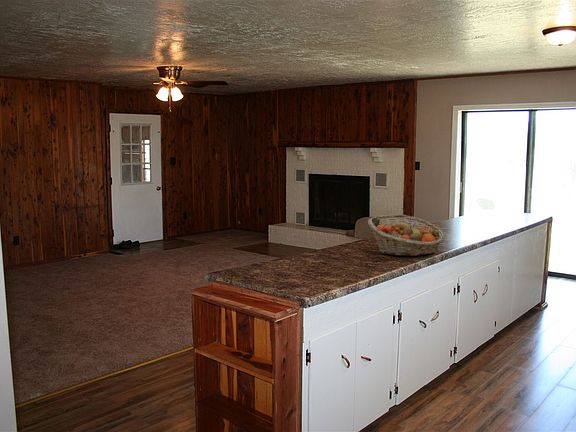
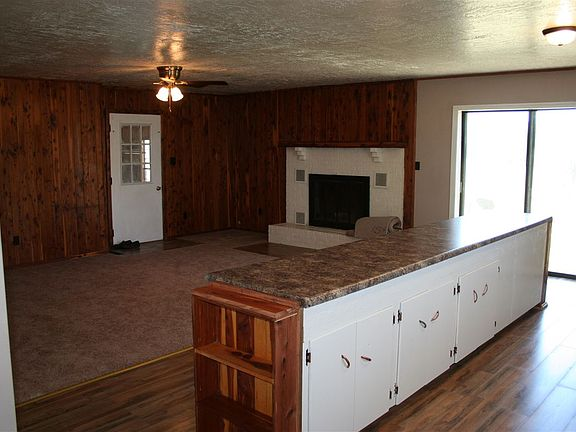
- fruit basket (405, 234)
